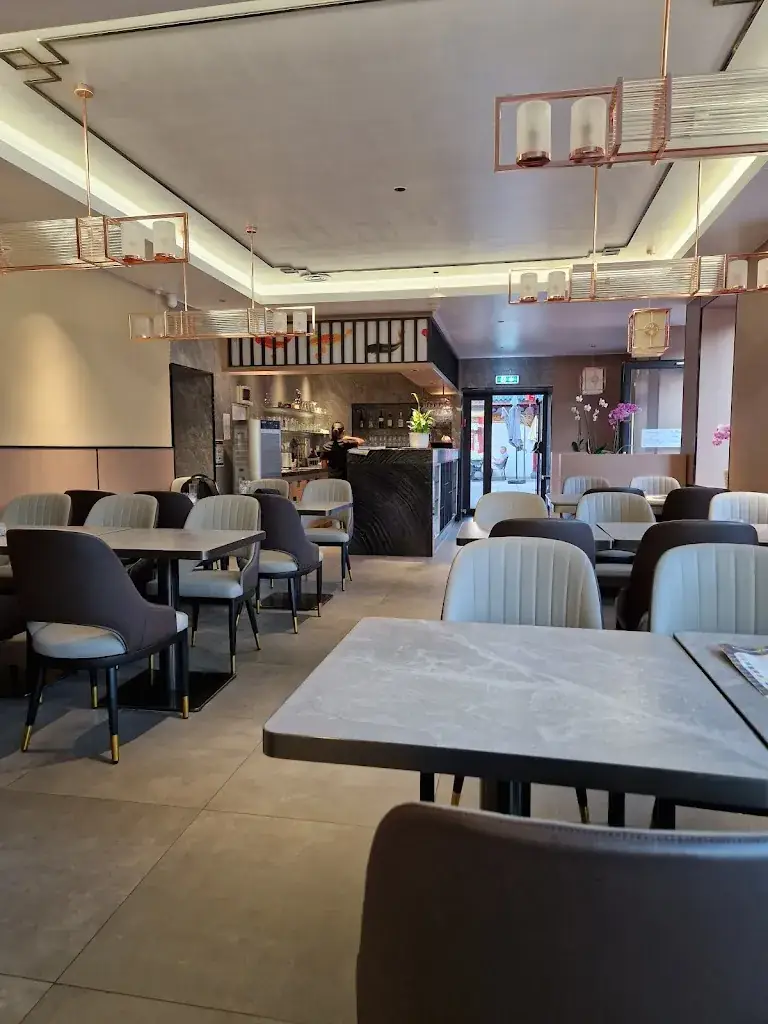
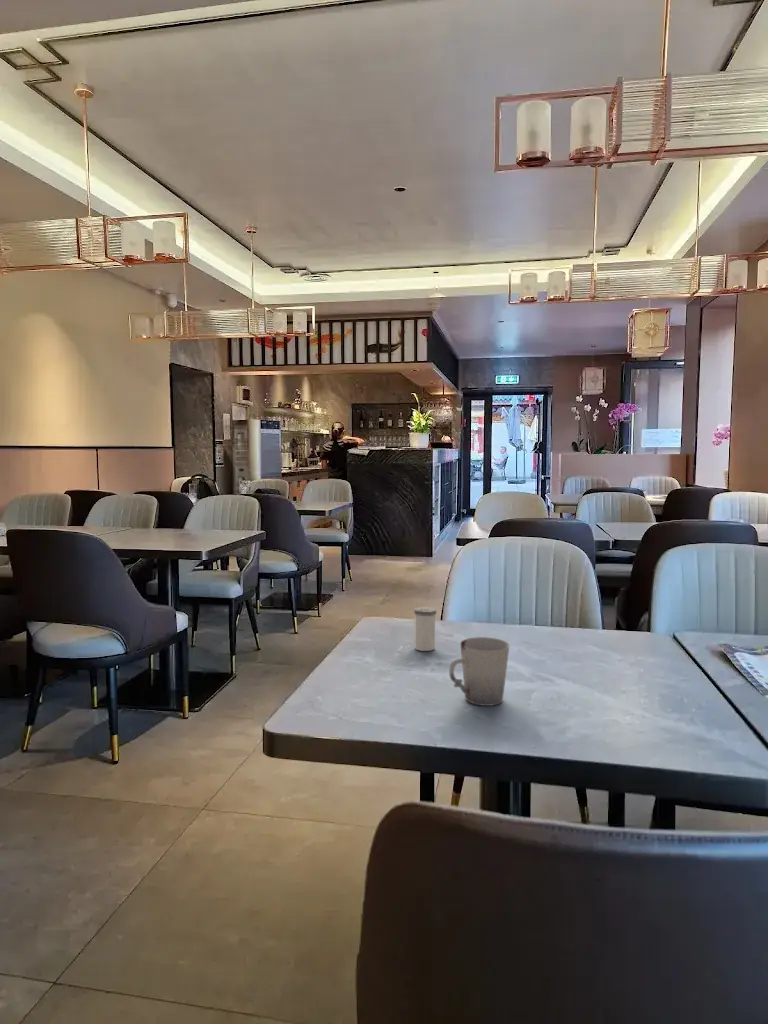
+ cup (477, 673)
+ salt shaker (424, 628)
